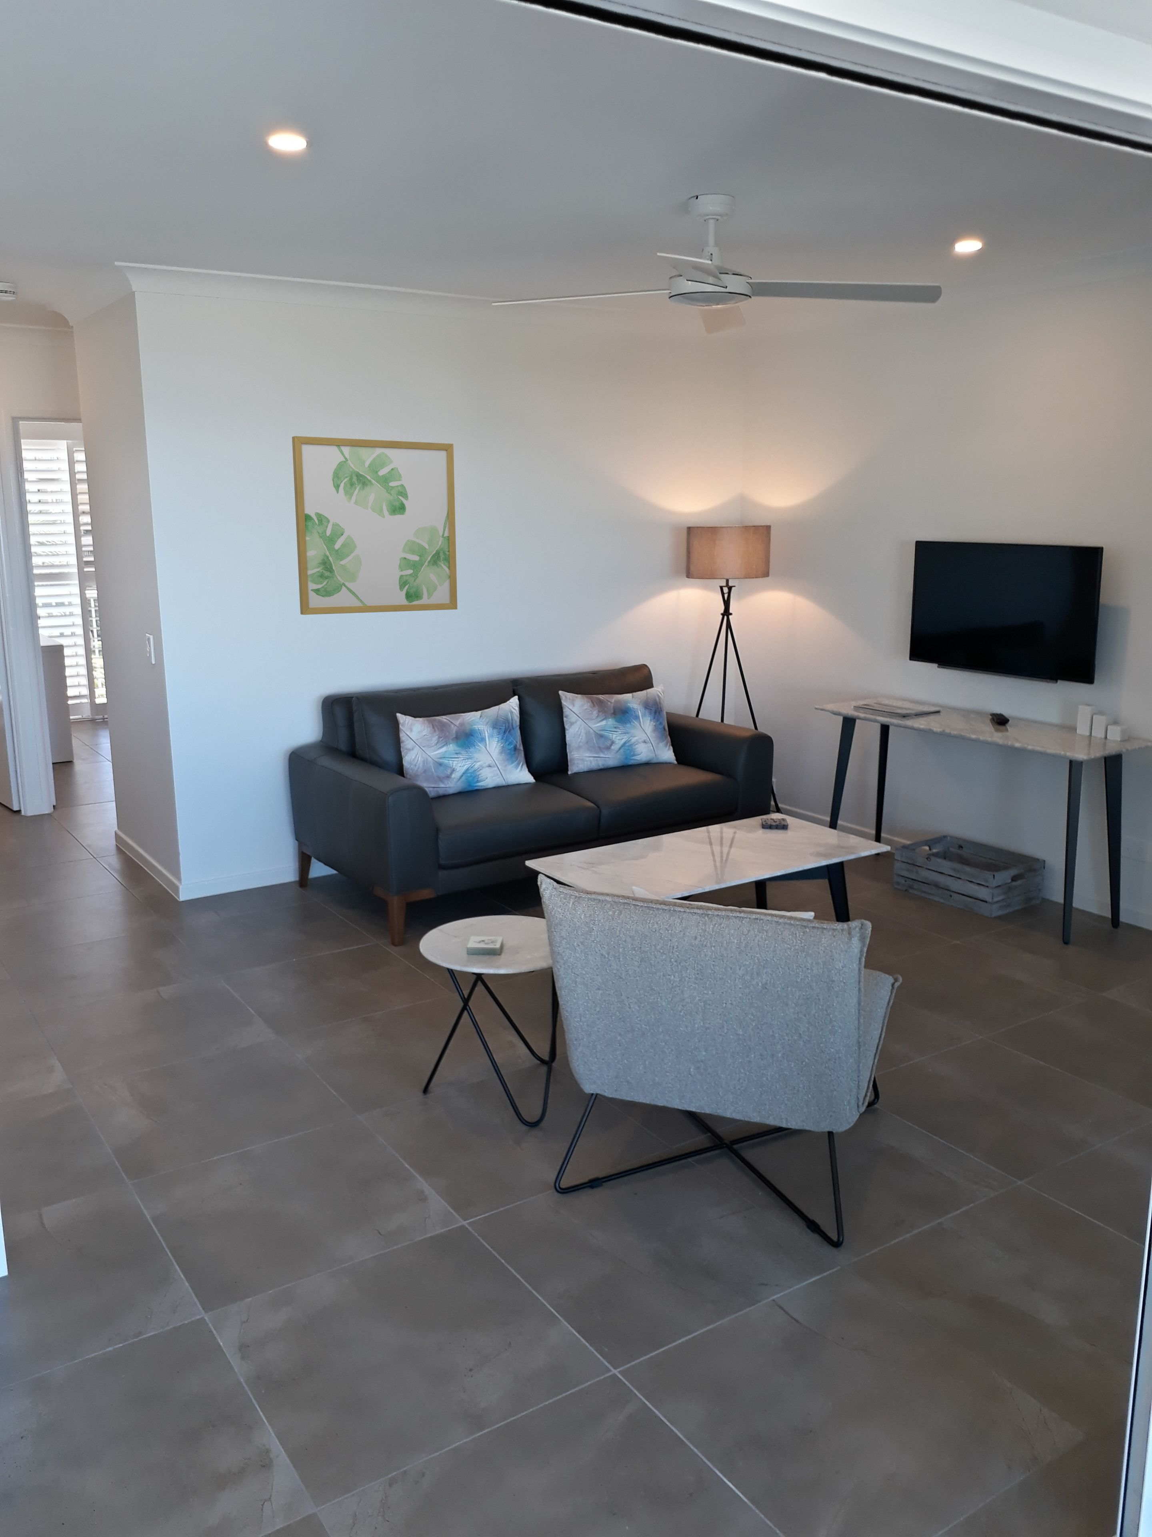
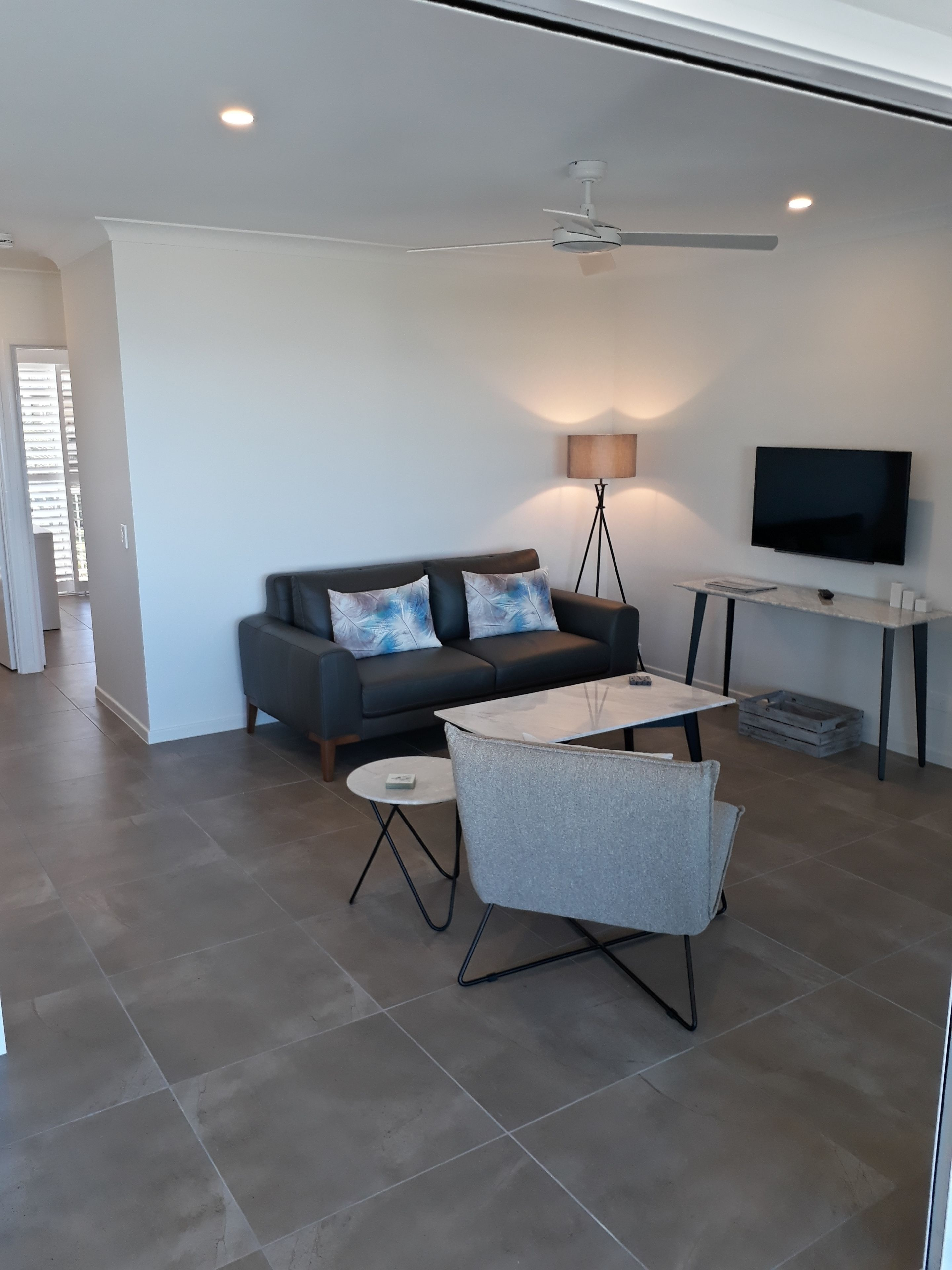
- wall art (379, 528)
